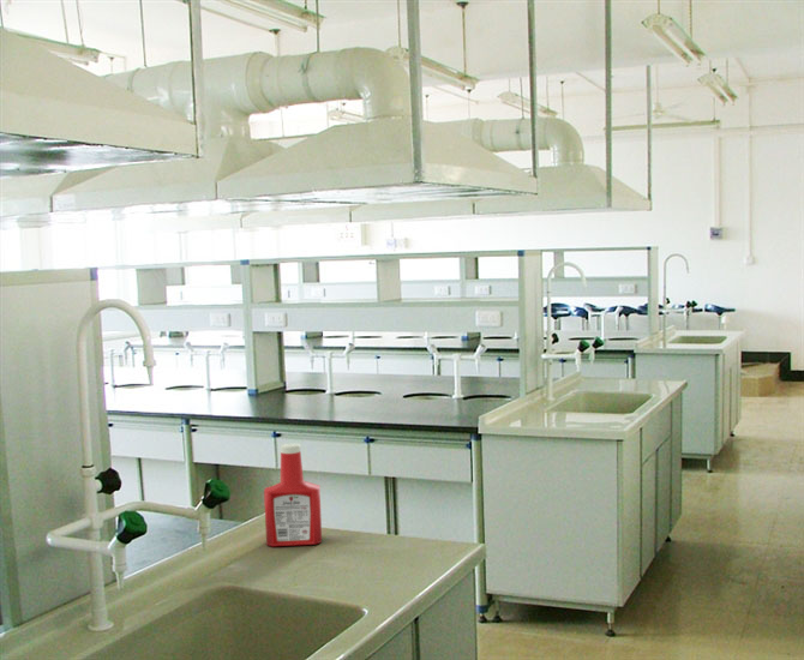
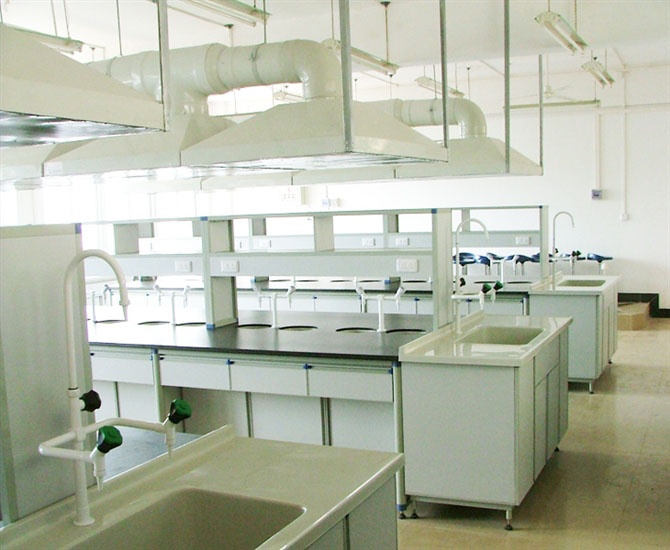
- soap bottle (292, 493)
